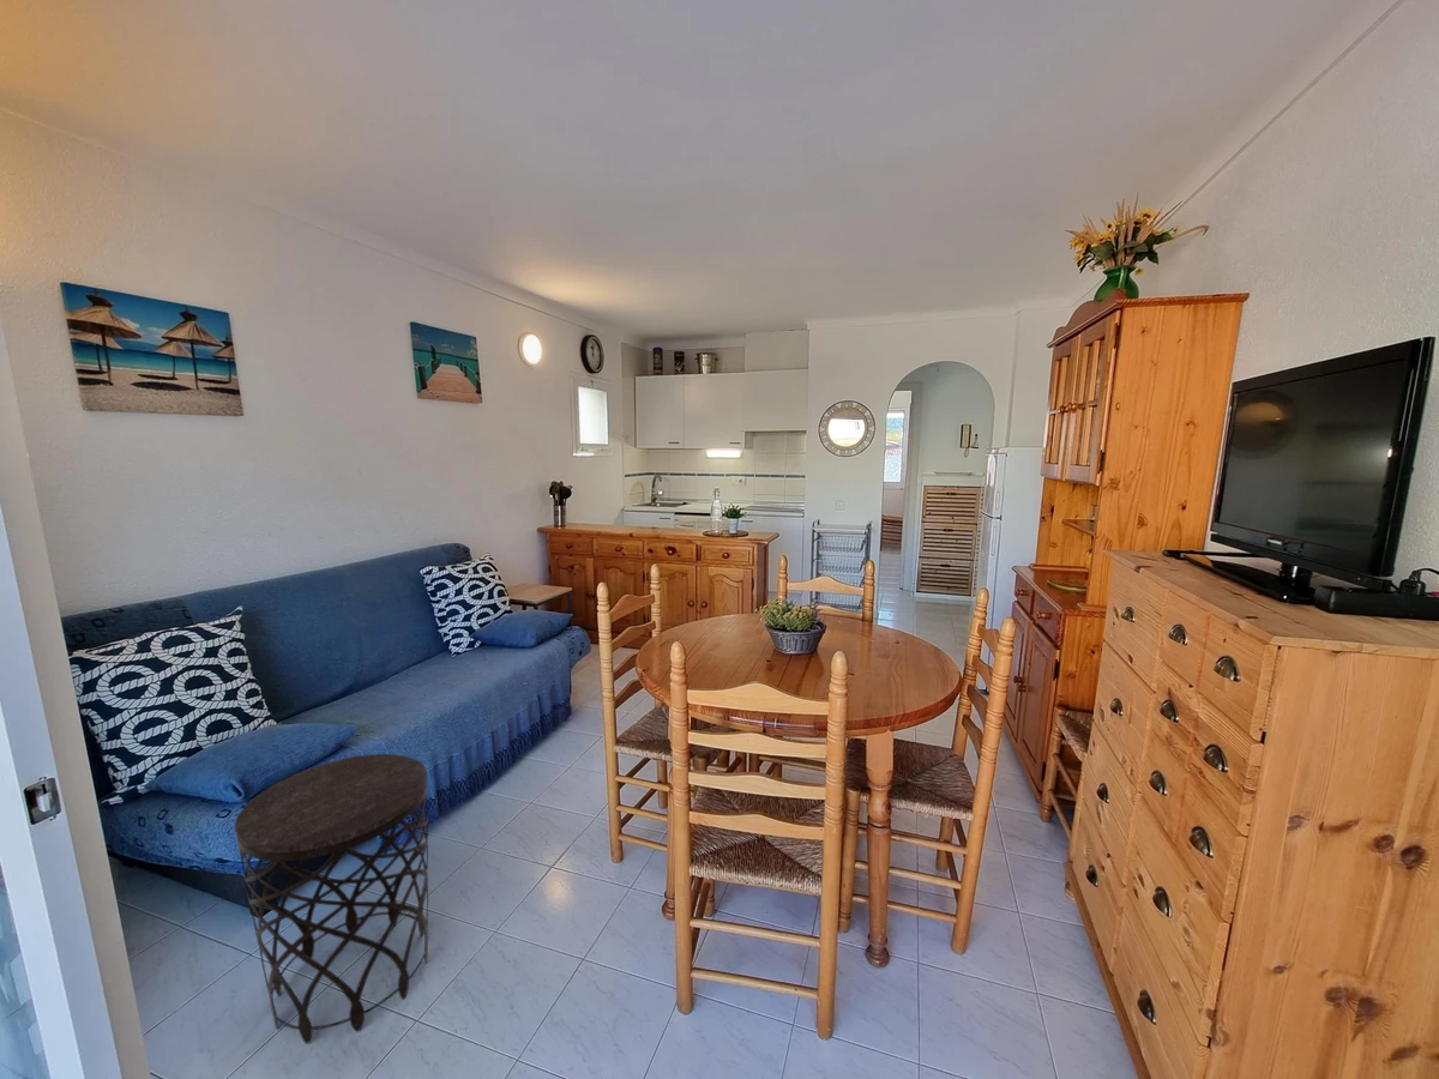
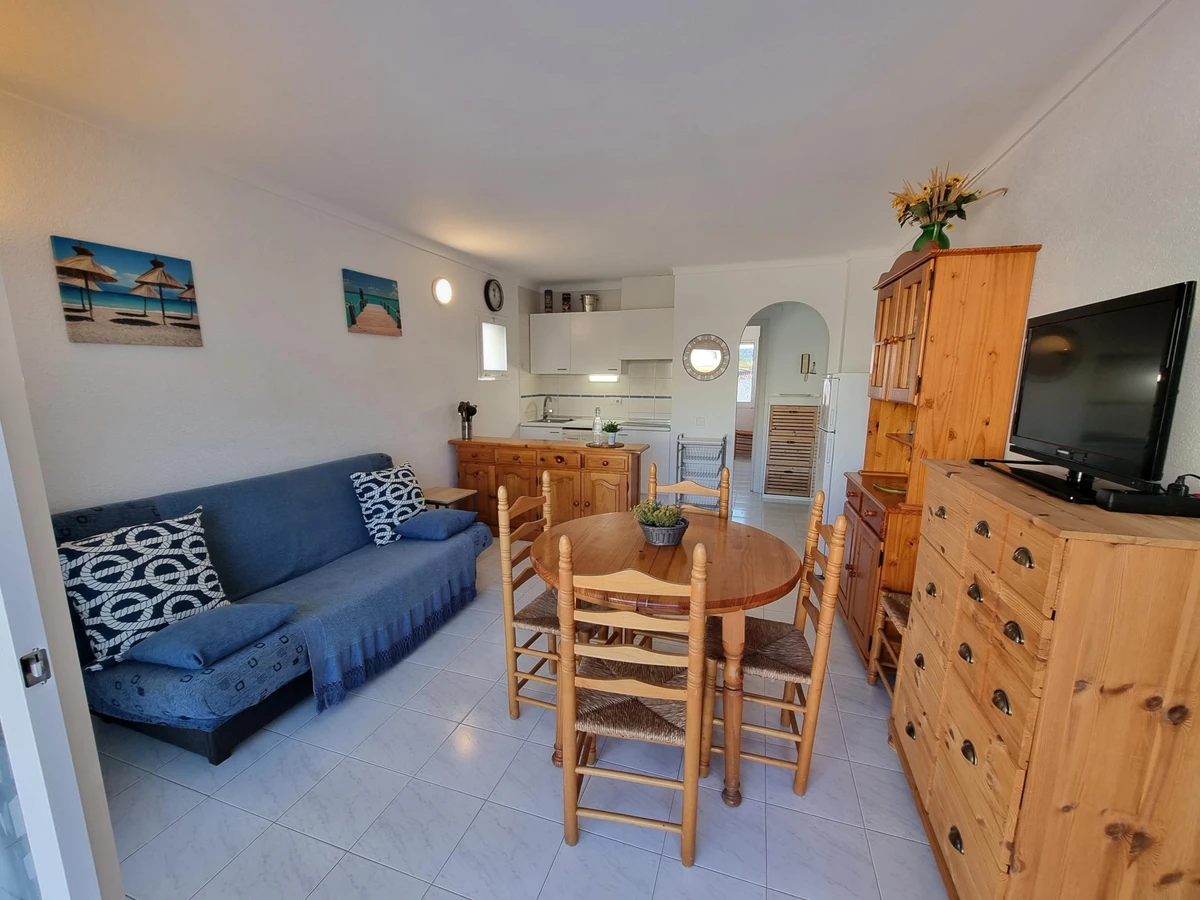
- side table (347, 882)
